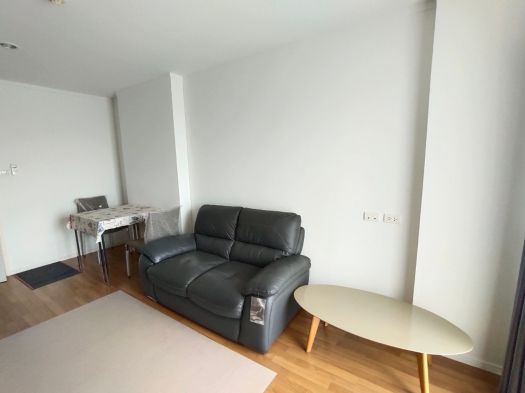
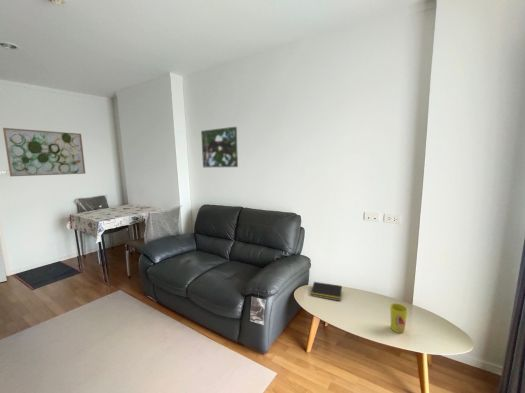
+ wall art (48, 153)
+ cup (398, 318)
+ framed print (218, 148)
+ notepad (326, 290)
